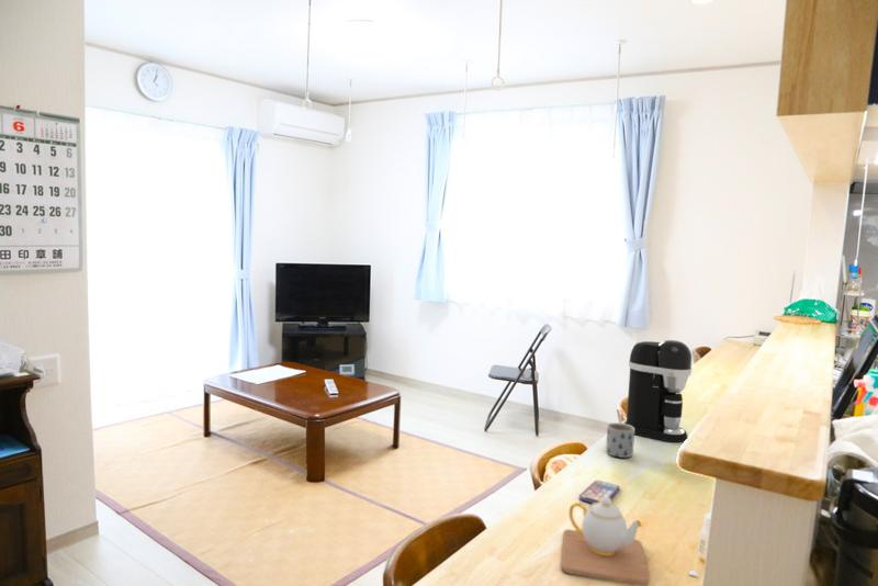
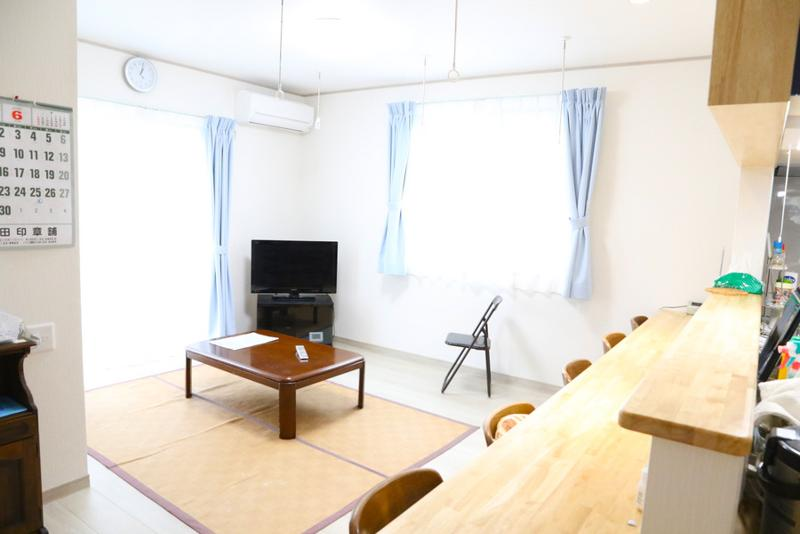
- mug (621, 438)
- coffee maker (657, 386)
- smartphone (599, 492)
- teapot (605, 529)
